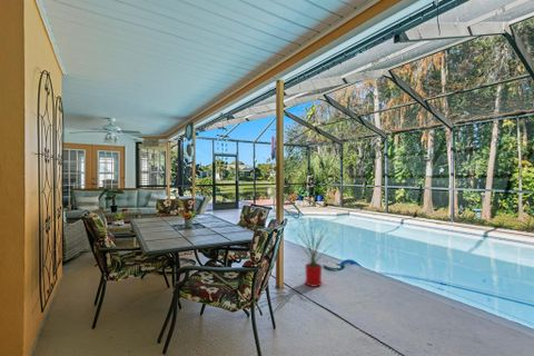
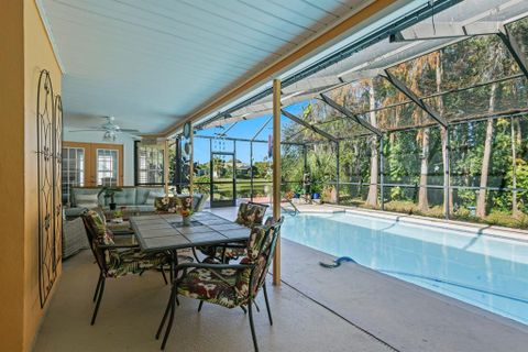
- house plant (314, 254)
